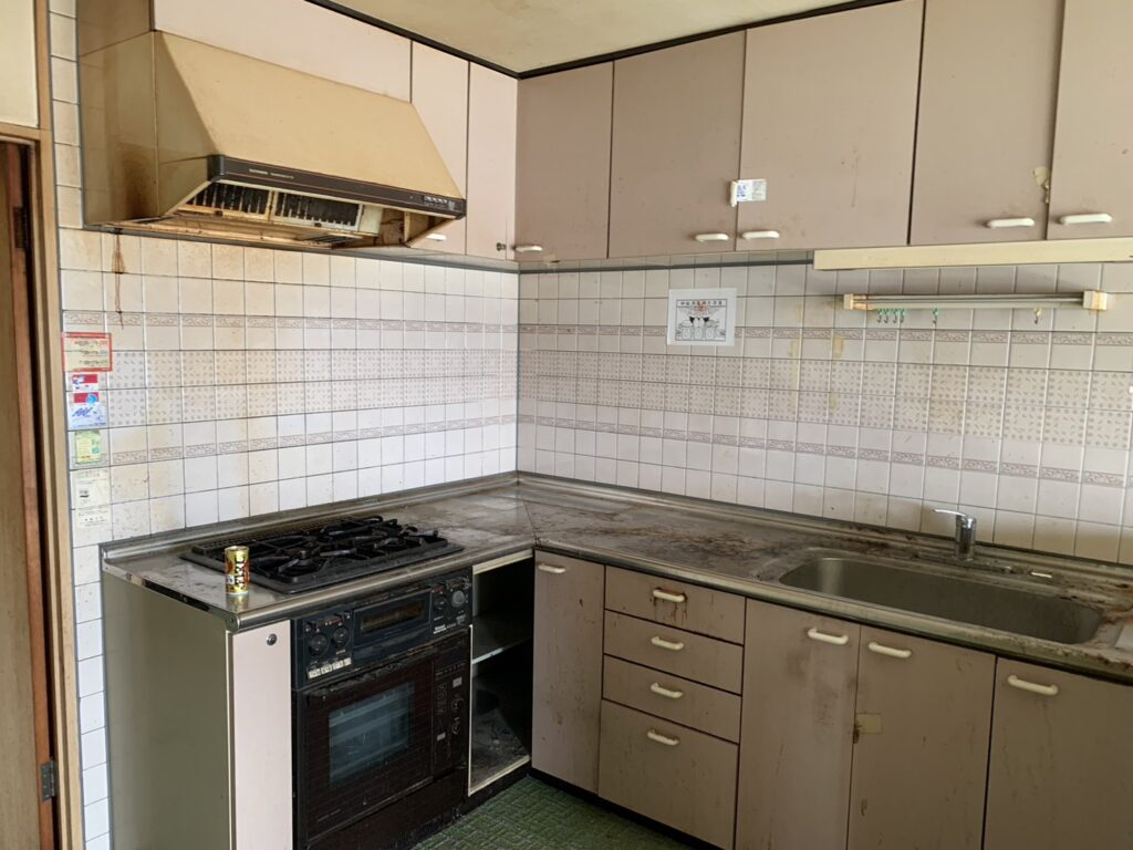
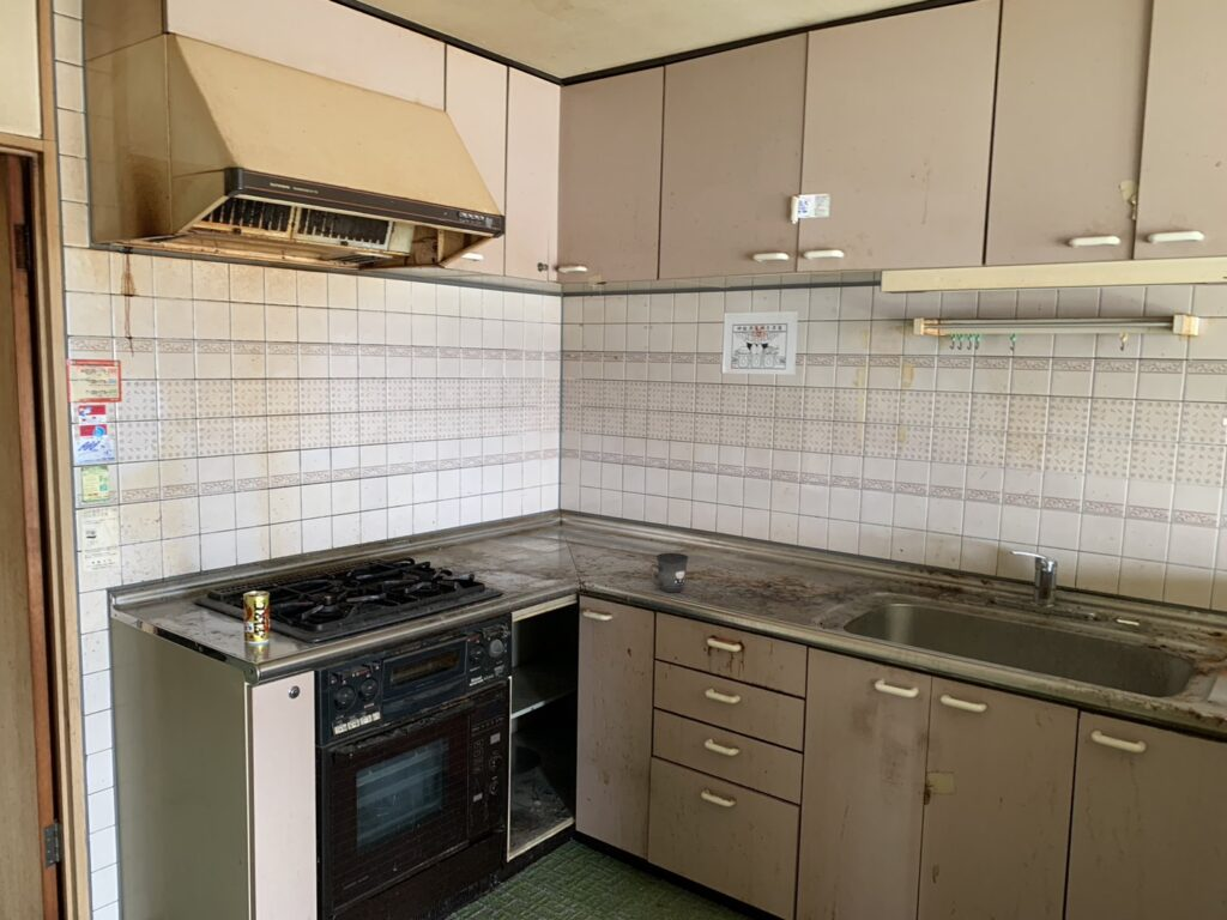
+ mug (666, 573)
